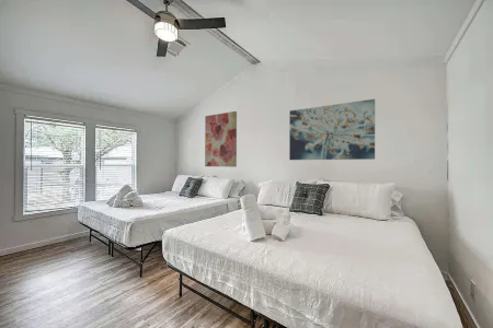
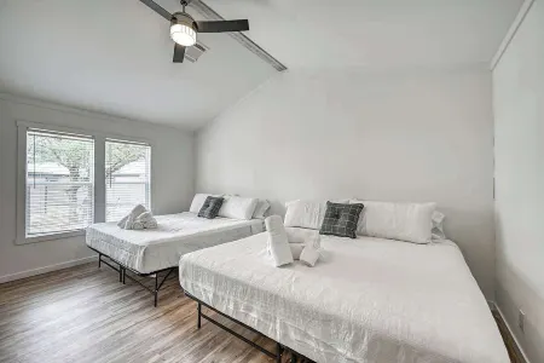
- wall art (219, 140)
- wall art (328, 132)
